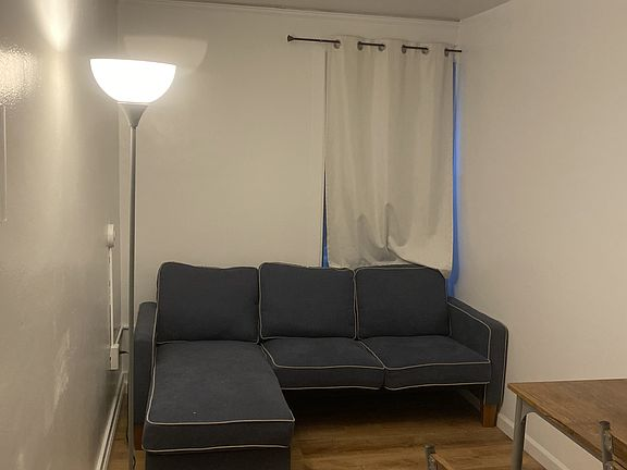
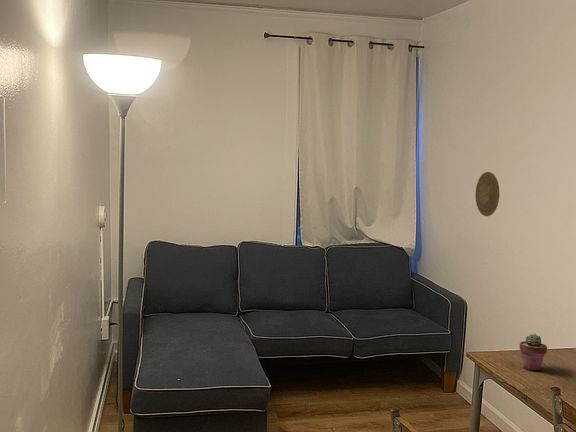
+ decorative plate (485, 194)
+ potted succulent (532, 351)
